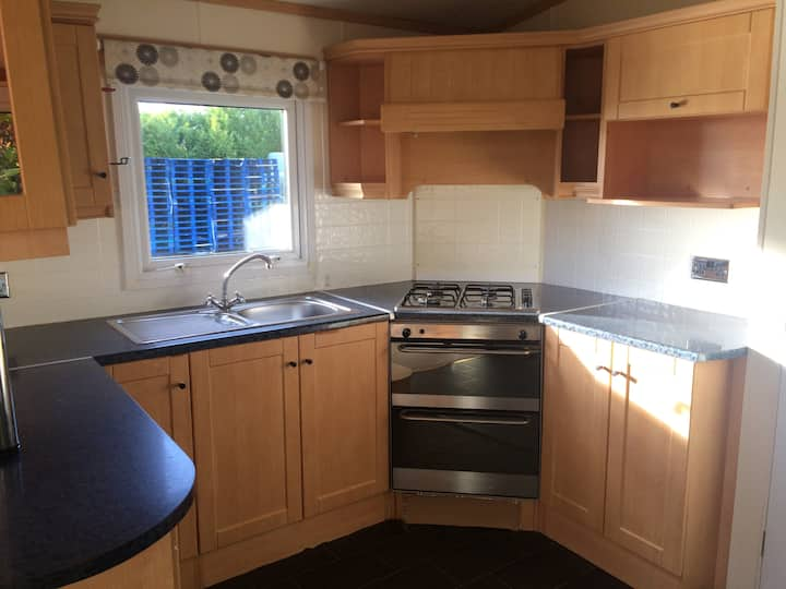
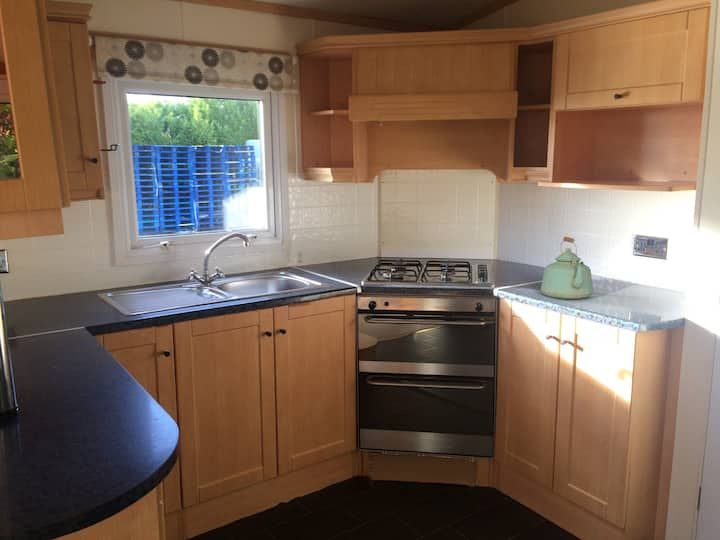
+ kettle (569, 267)
